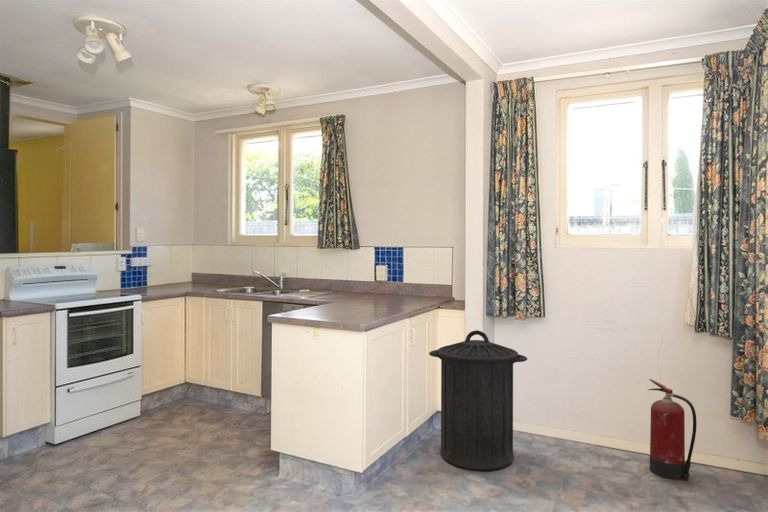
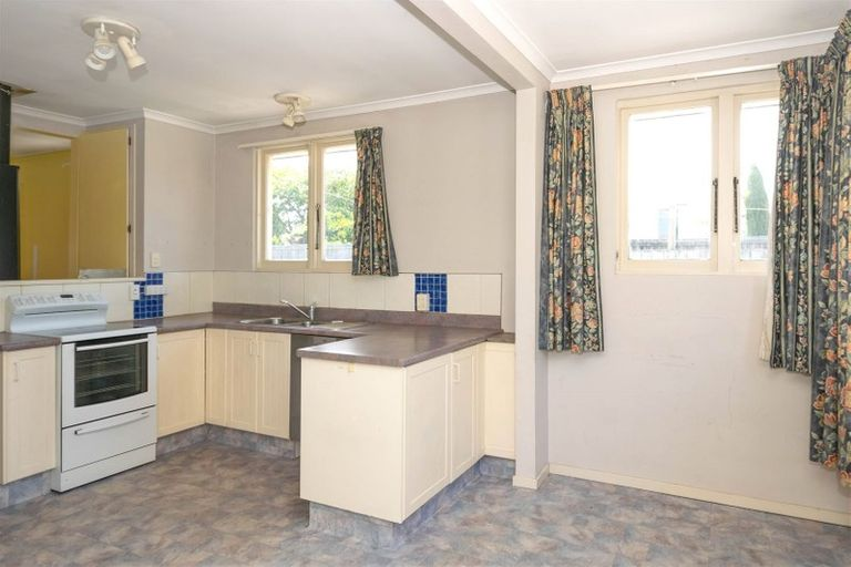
- fire extinguisher (671, 428)
- trash can (476, 392)
